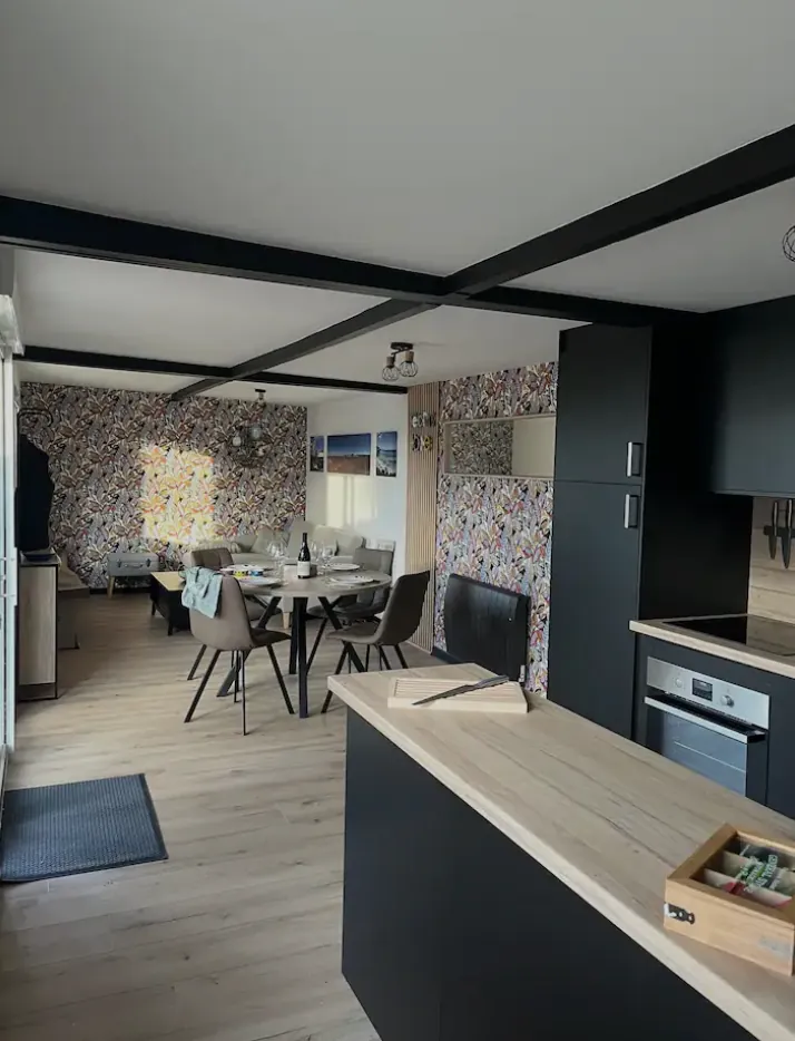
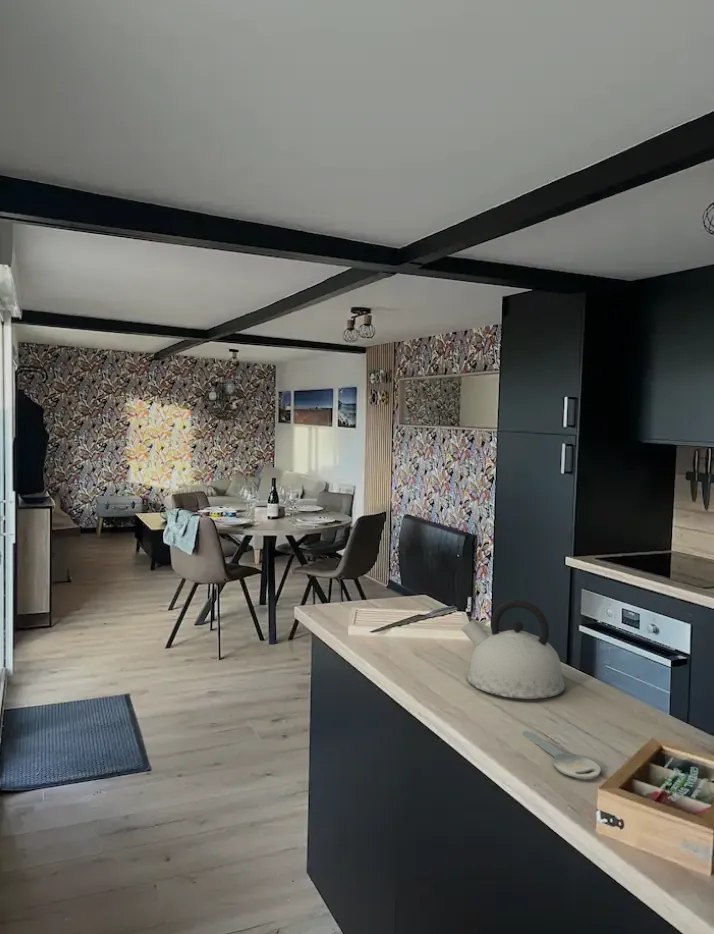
+ key (556, 752)
+ kettle (512, 639)
